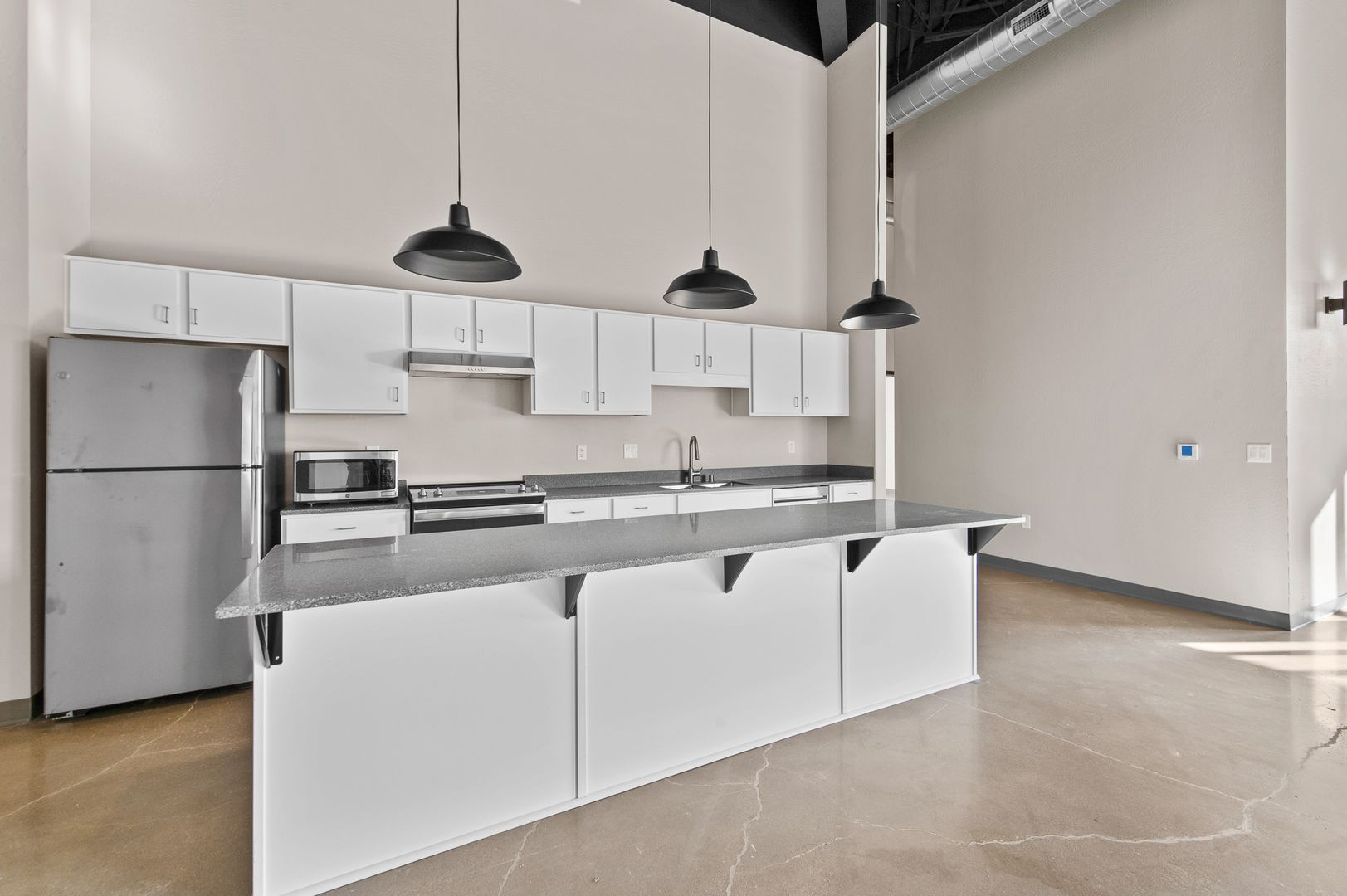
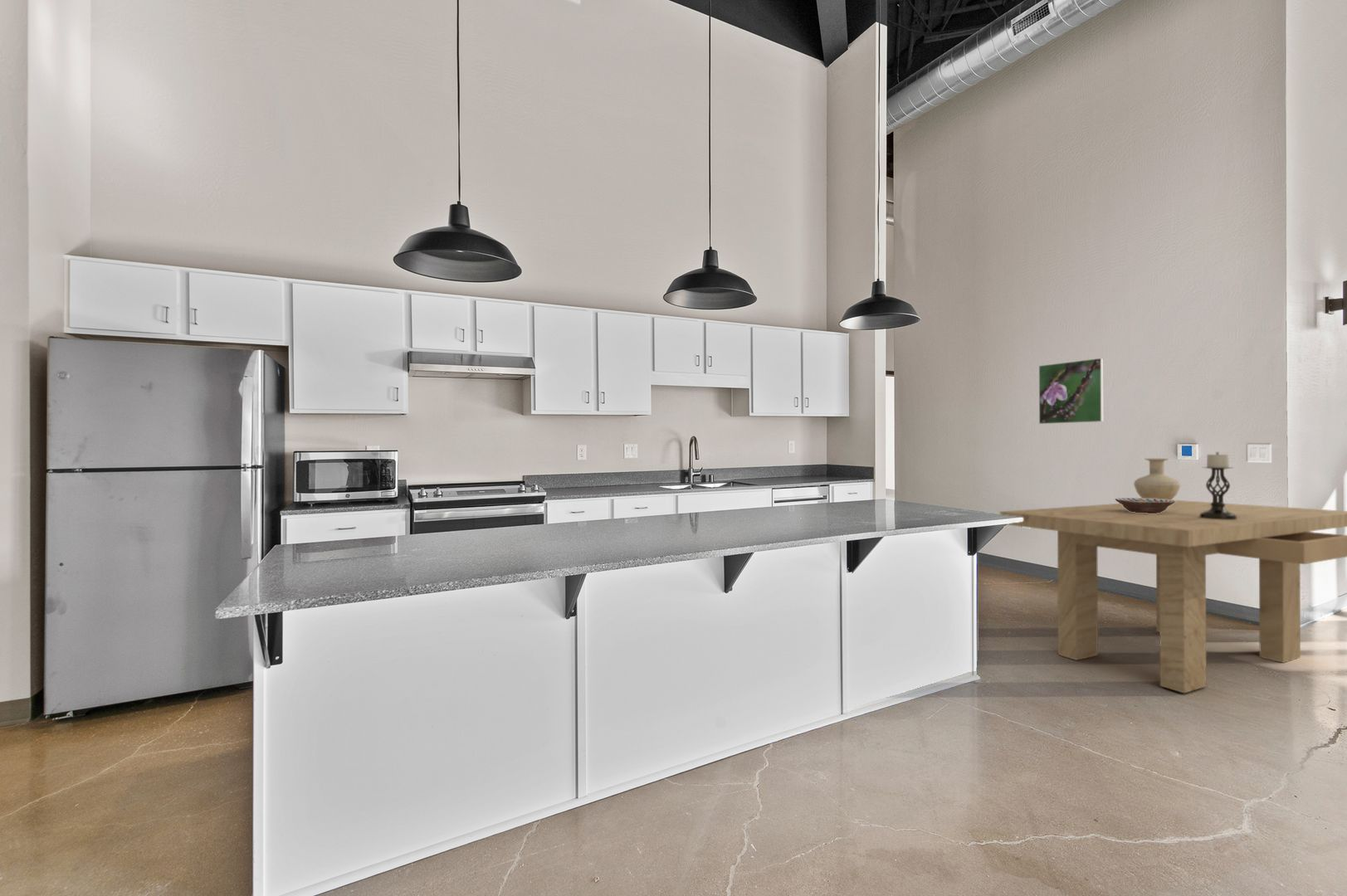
+ candle holder (1218, 485)
+ decorative bowl (1144, 505)
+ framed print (1070, 392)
+ dining table (1197, 587)
+ vase (1156, 480)
